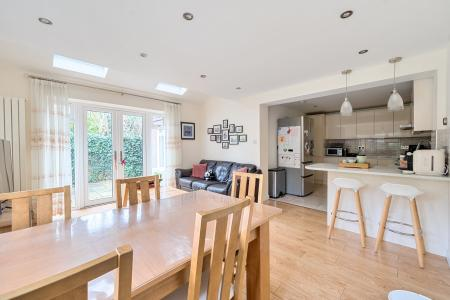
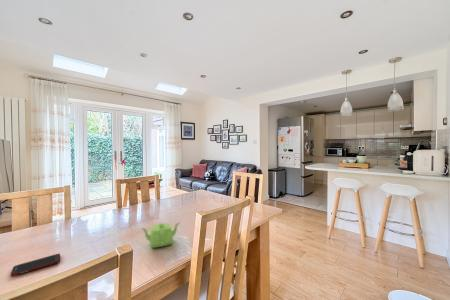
+ cell phone (37, 264)
+ teapot (161, 233)
